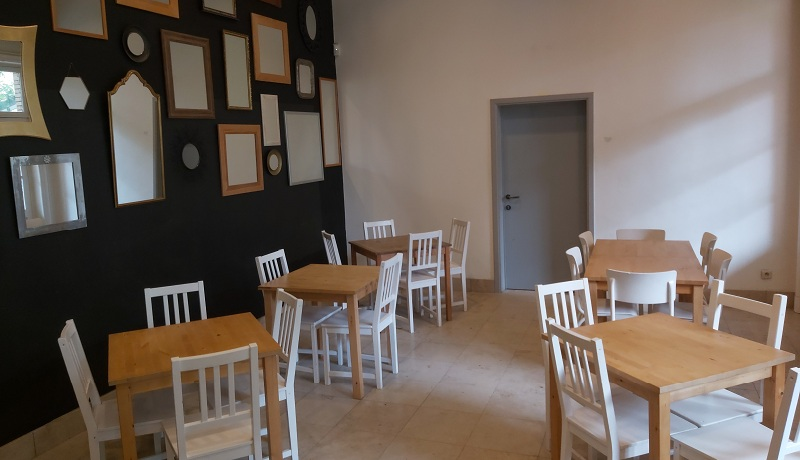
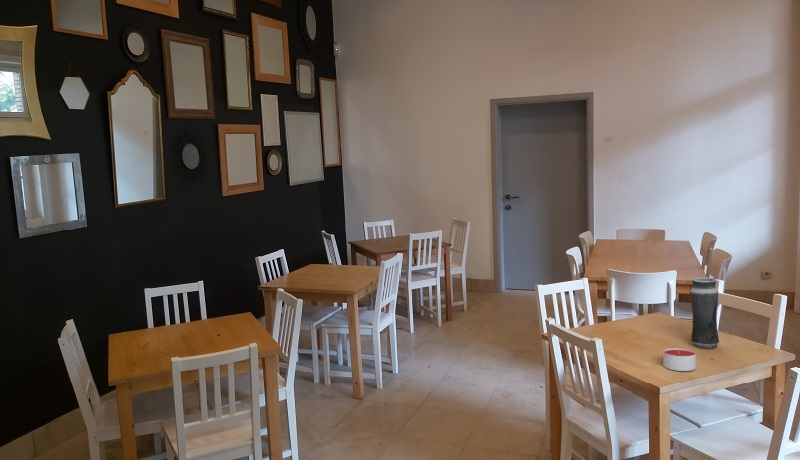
+ vase (704, 312)
+ candle (679, 358)
